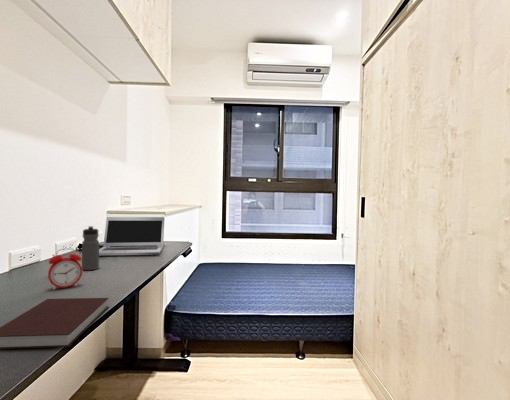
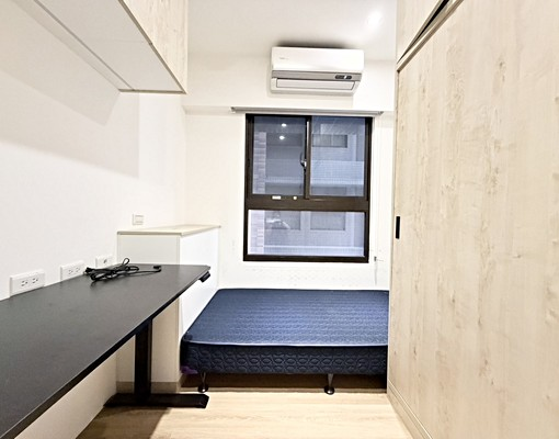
- alarm clock (65, 267)
- laptop (131, 235)
- notebook (56, 319)
- water bottle (90, 247)
